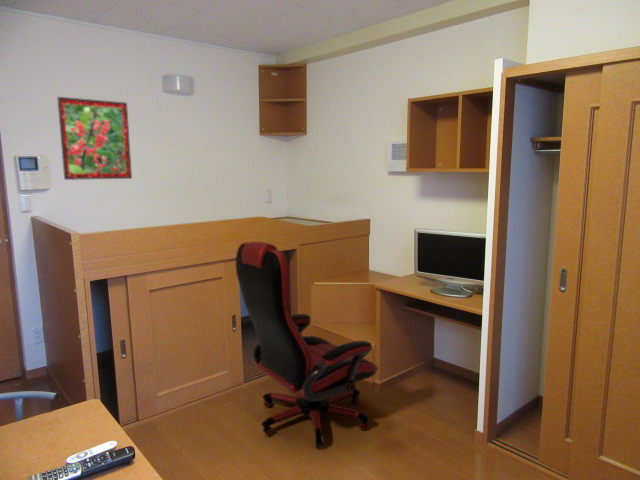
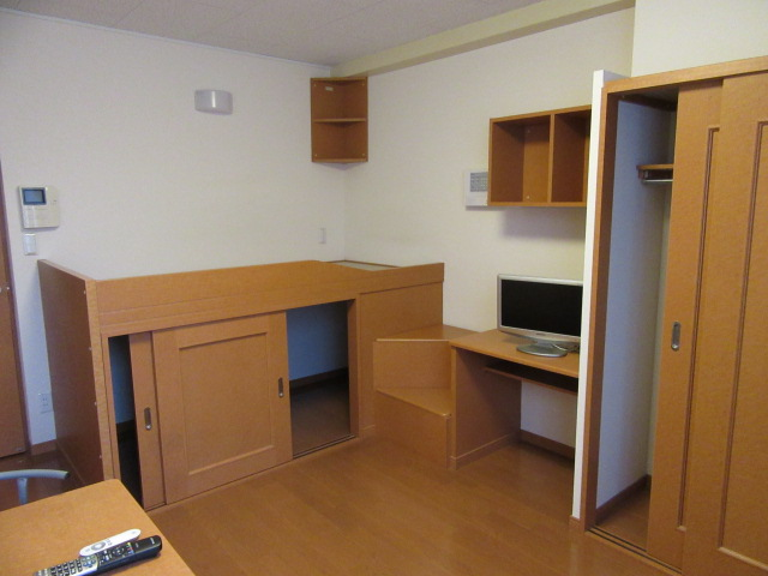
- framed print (96, 140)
- office chair (307, 326)
